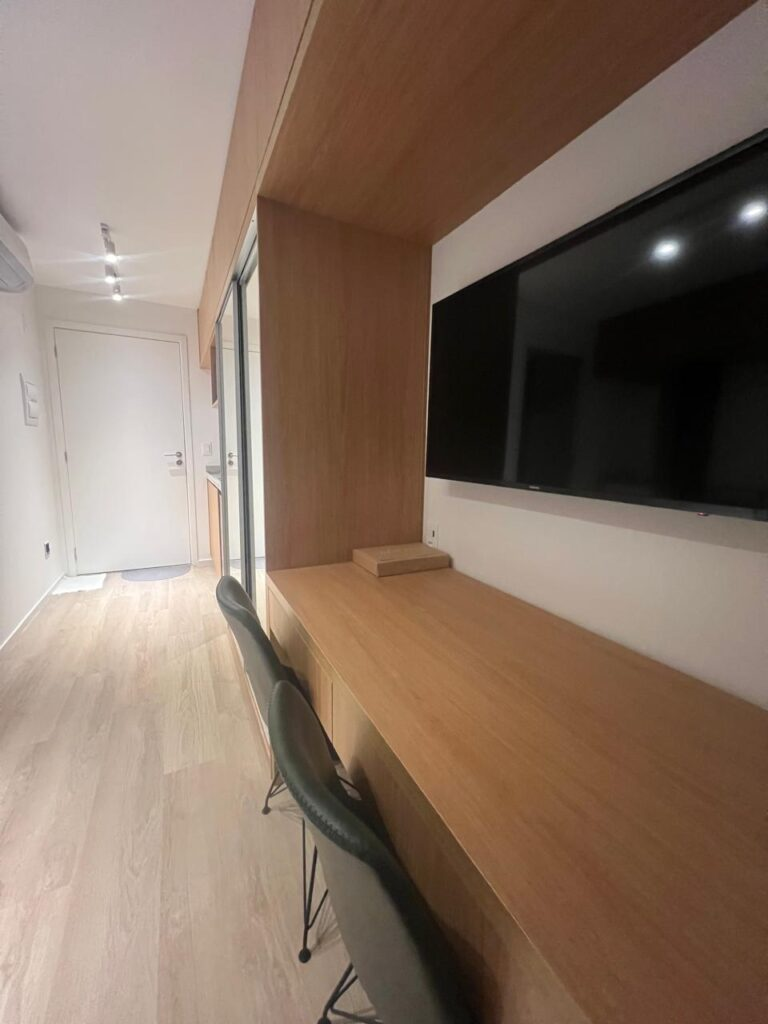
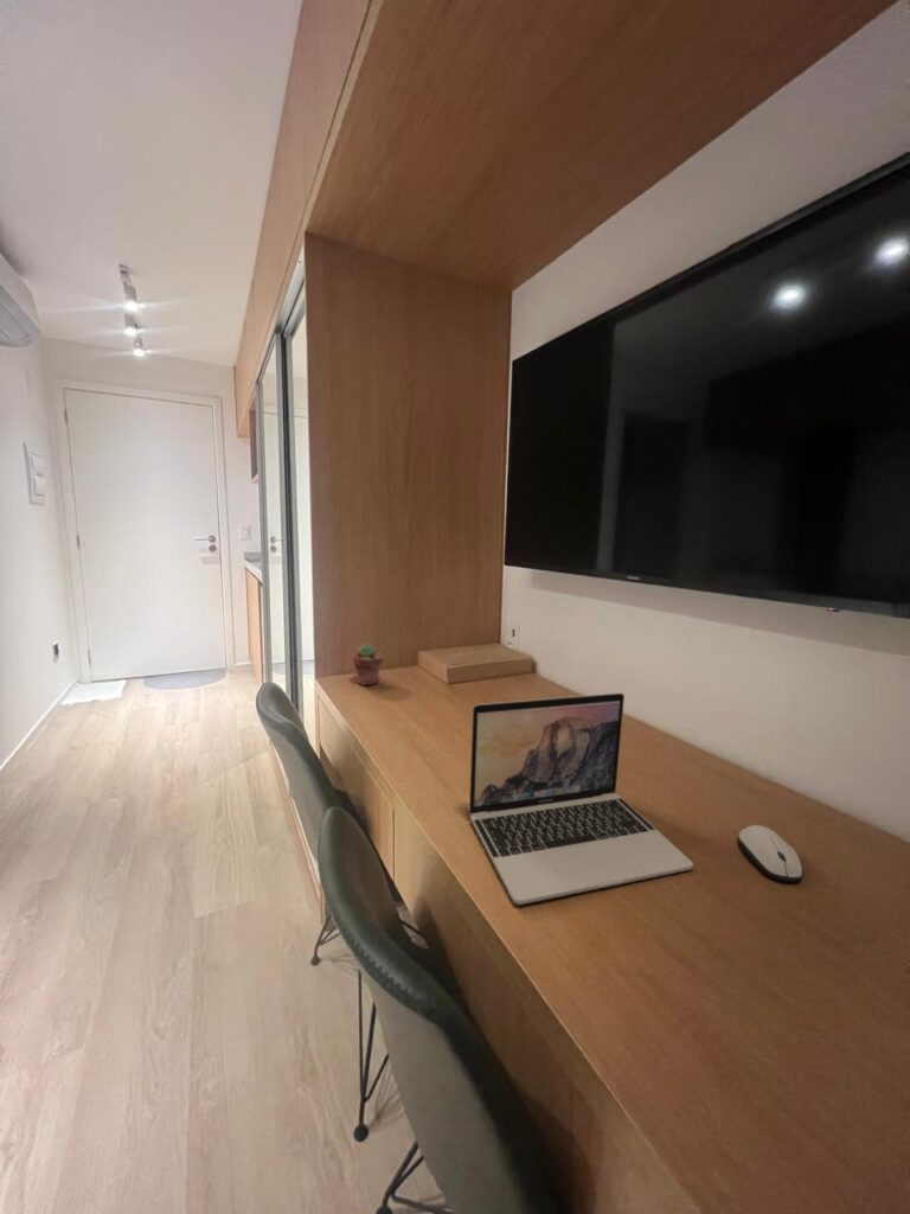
+ potted succulent (367, 663)
+ laptop (577, 782)
+ computer mouse (769, 846)
